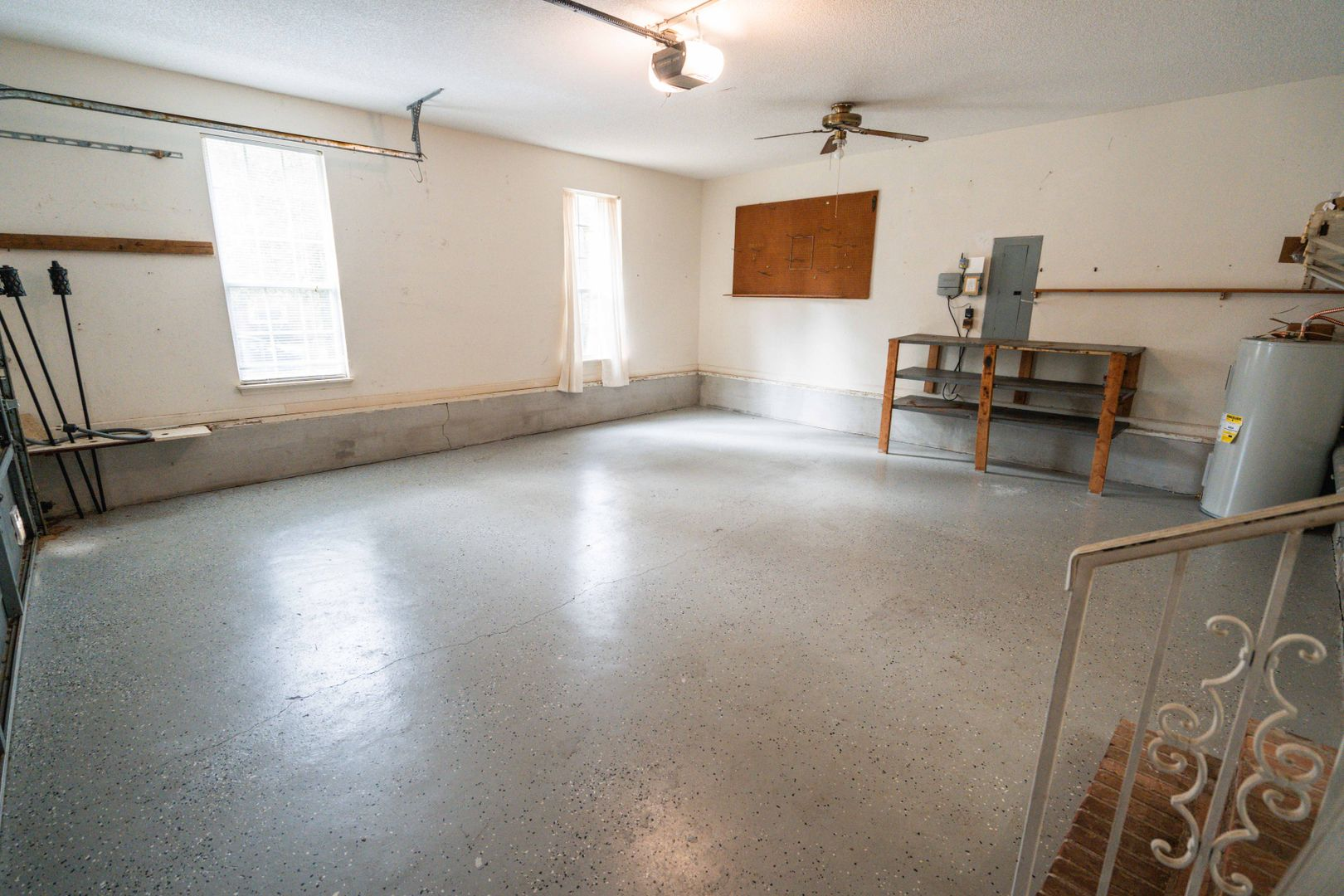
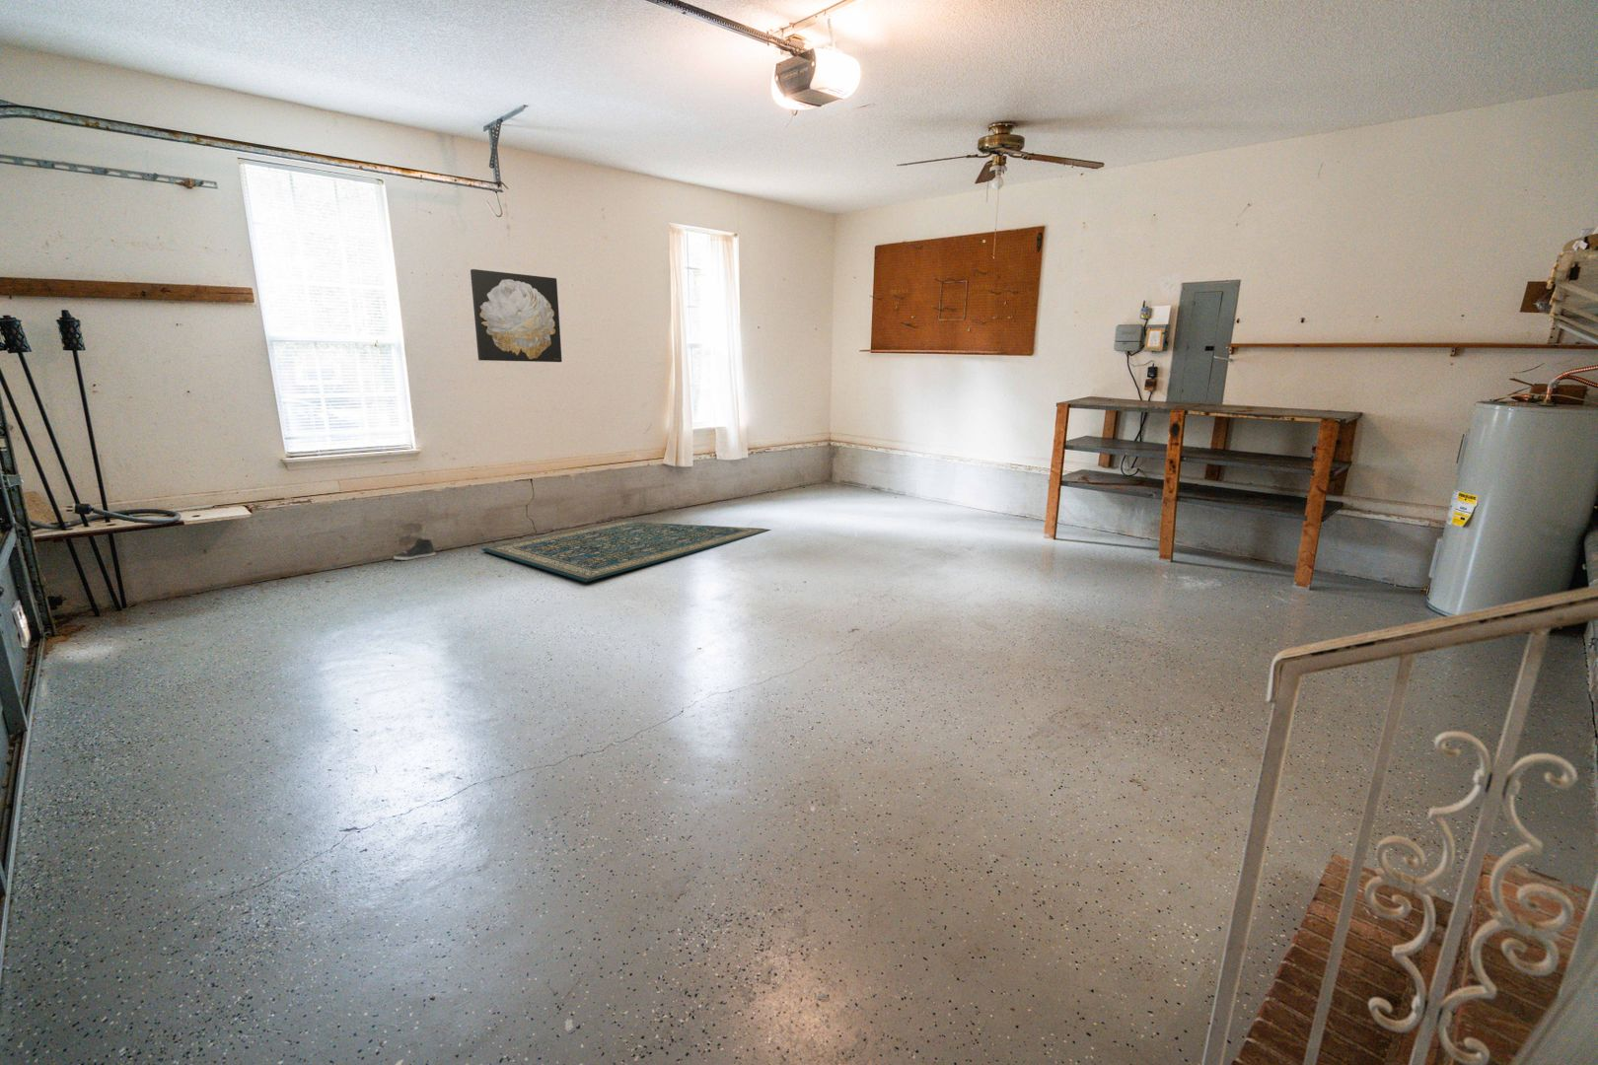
+ rug (636, 540)
+ sneaker (414, 548)
+ wall art (518, 317)
